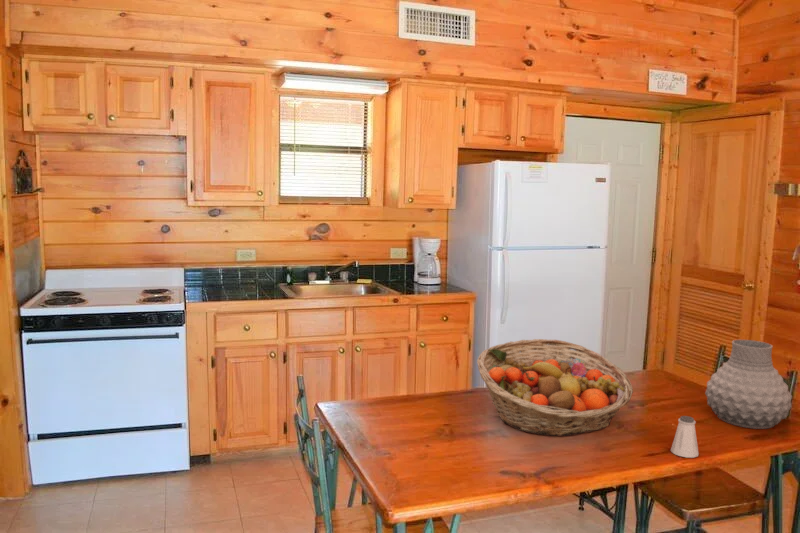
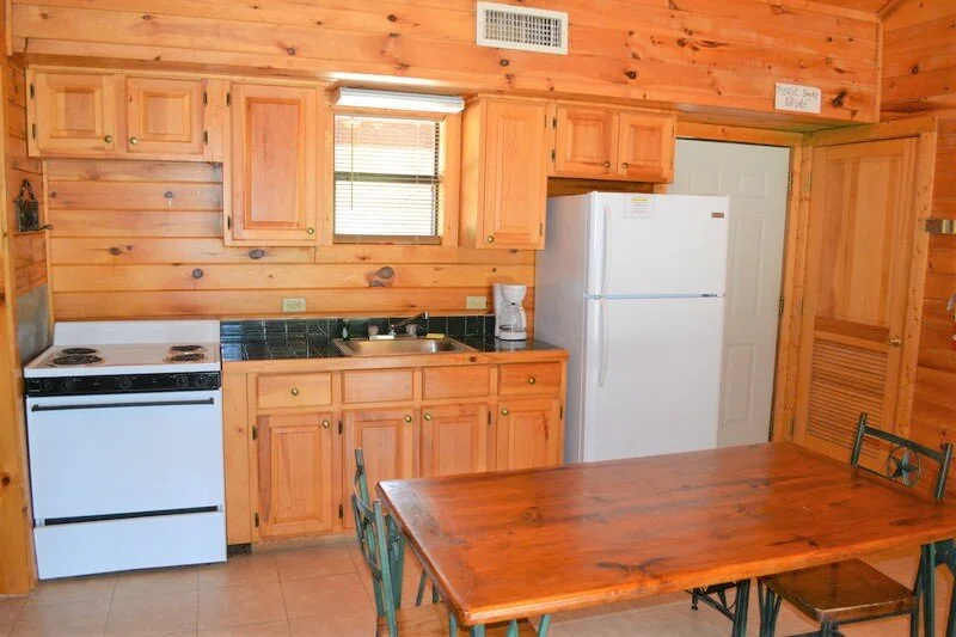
- saltshaker (685, 435)
- fruit basket (553, 385)
- vase (748, 381)
